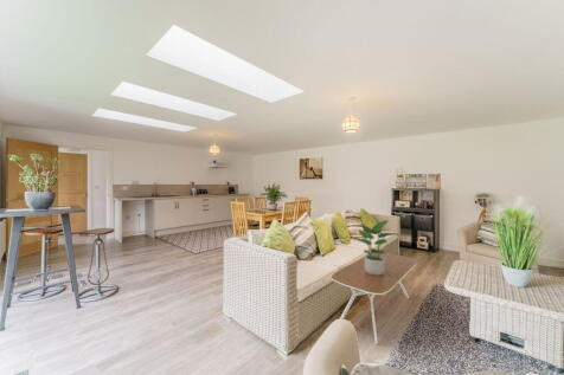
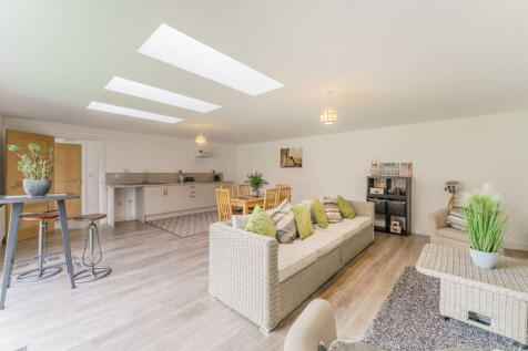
- coffee table (377, 289)
- potted plant (371, 245)
